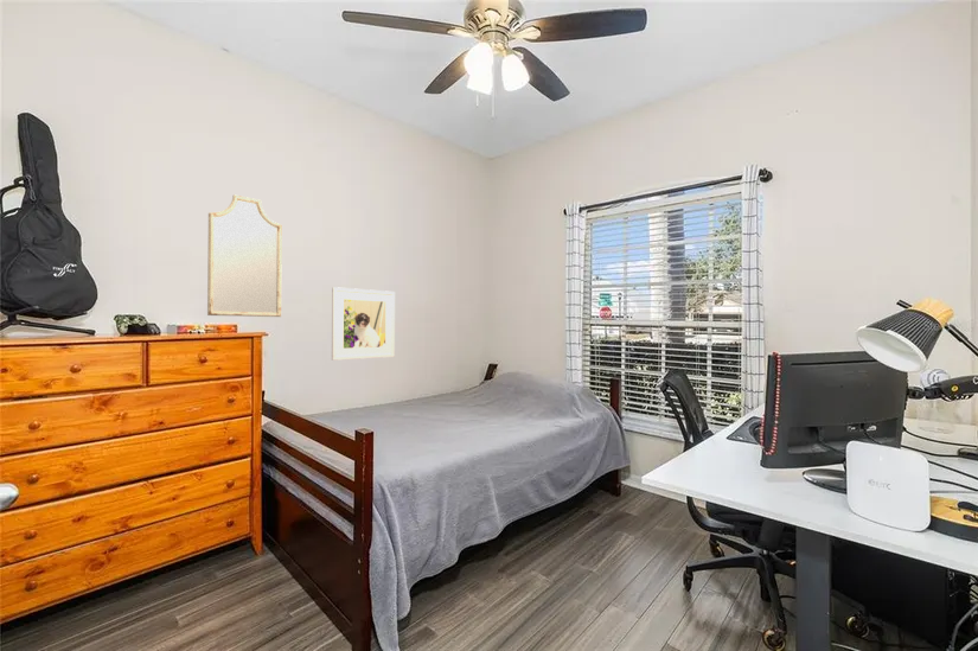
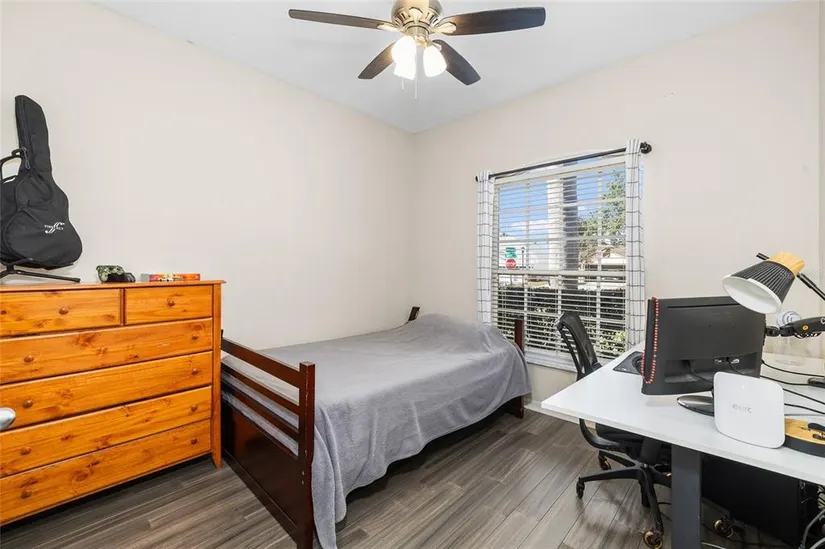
- home mirror (247, 256)
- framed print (364, 324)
